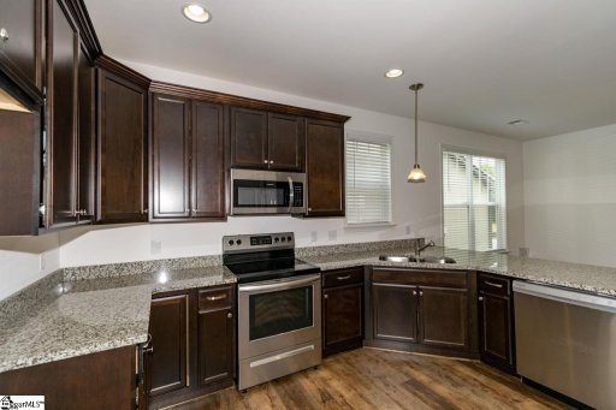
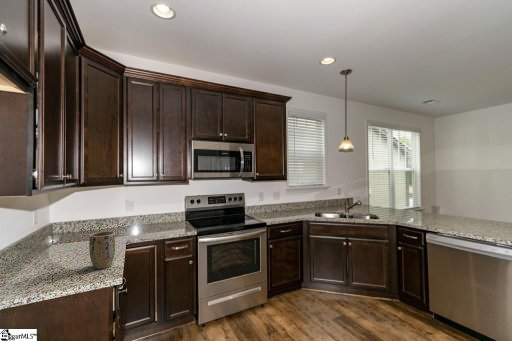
+ plant pot (102, 249)
